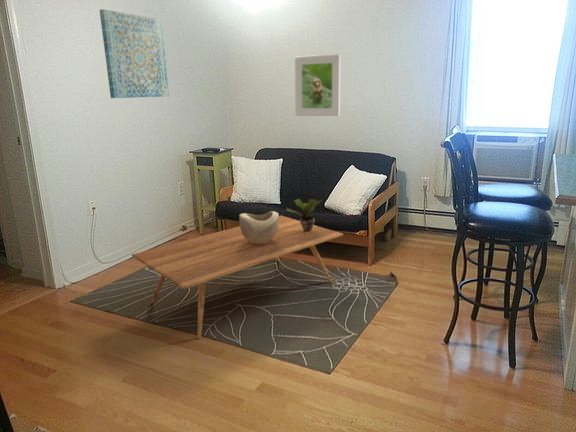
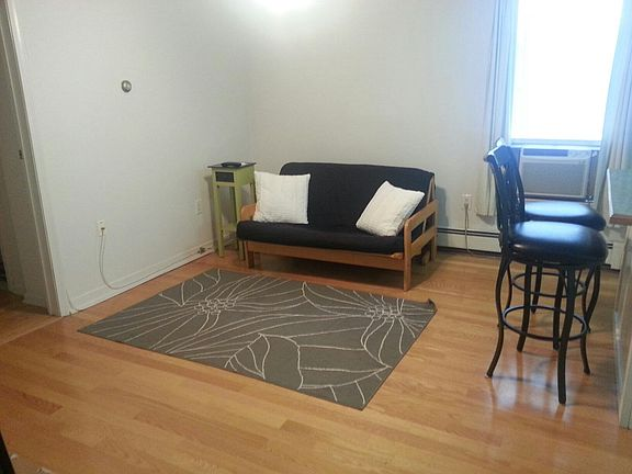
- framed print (317, 86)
- wall art (137, 57)
- decorative bowl (259, 227)
- potted plant (307, 214)
- coffee table (244, 267)
